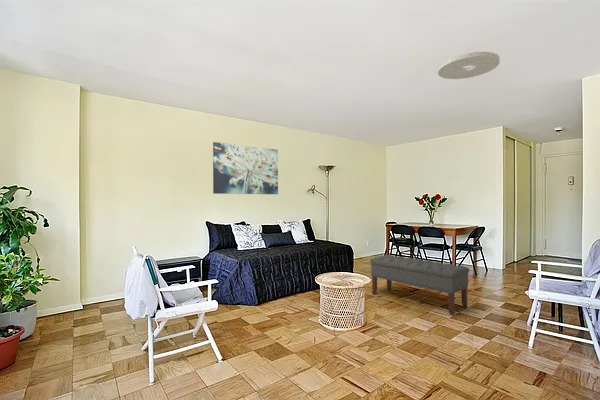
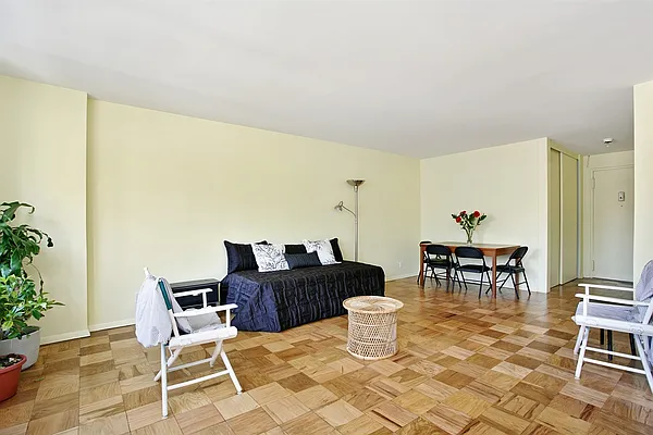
- ceiling light (467, 67)
- bench (416, 280)
- wall art (247, 170)
